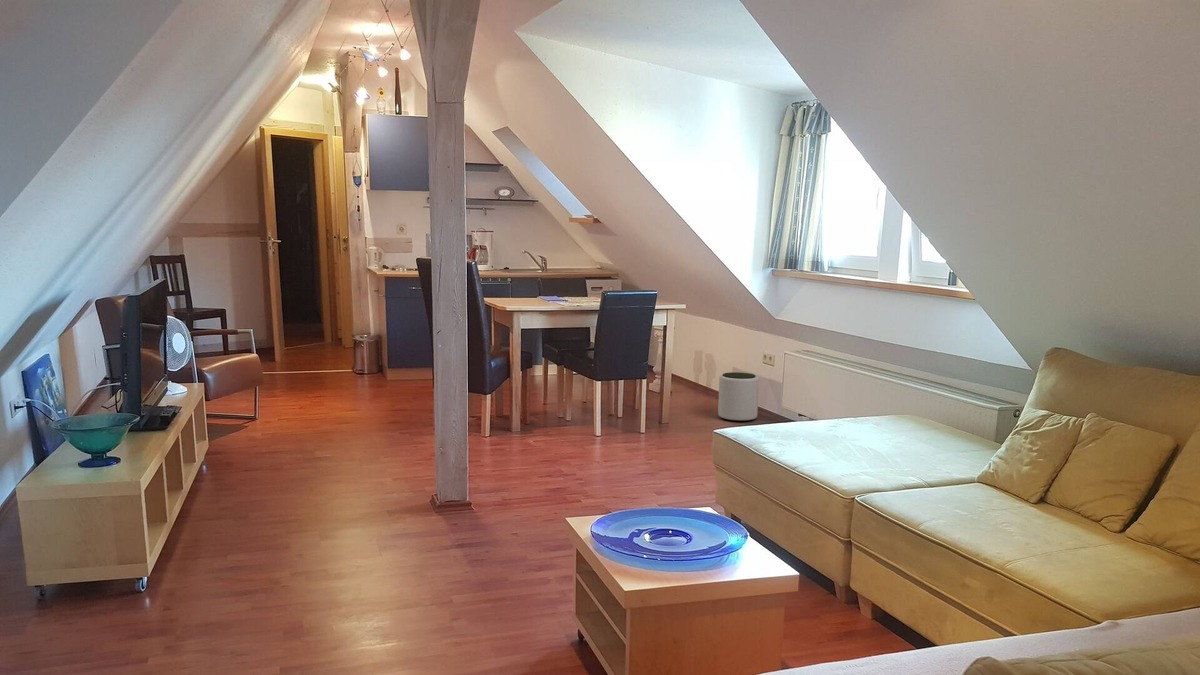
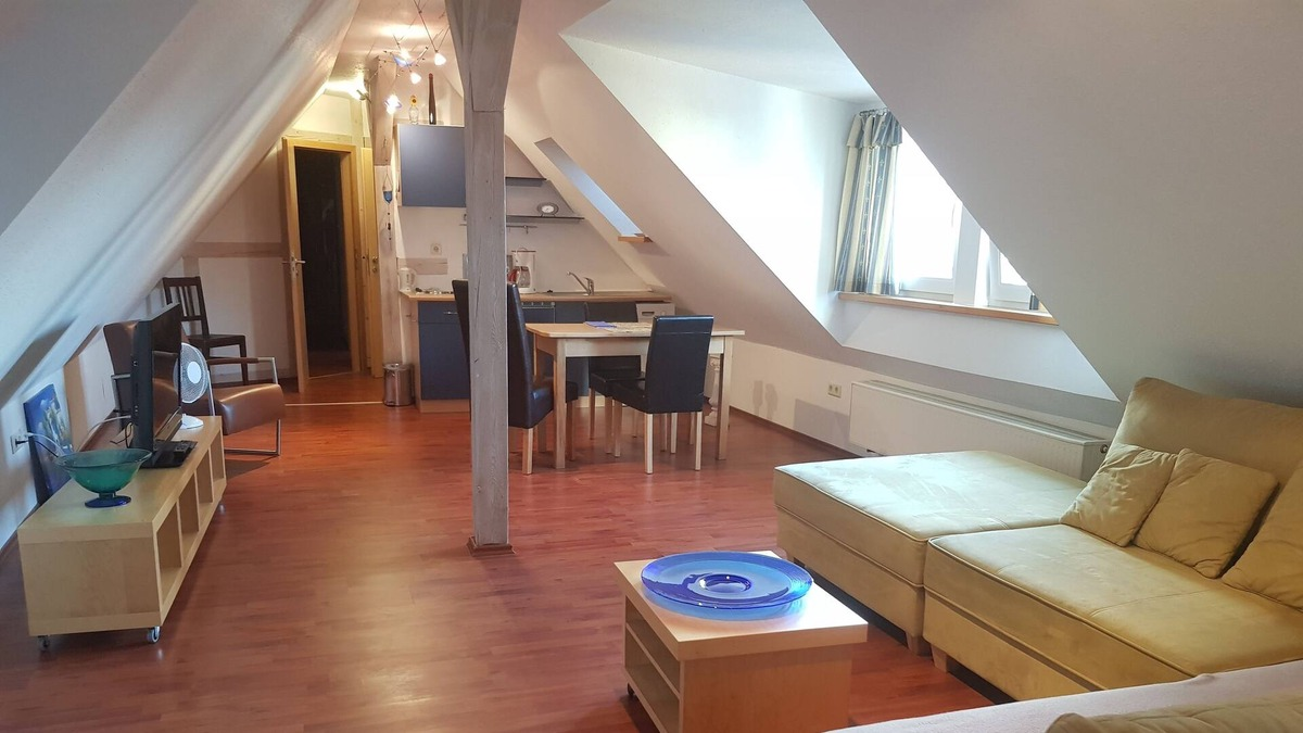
- plant pot (738, 396)
